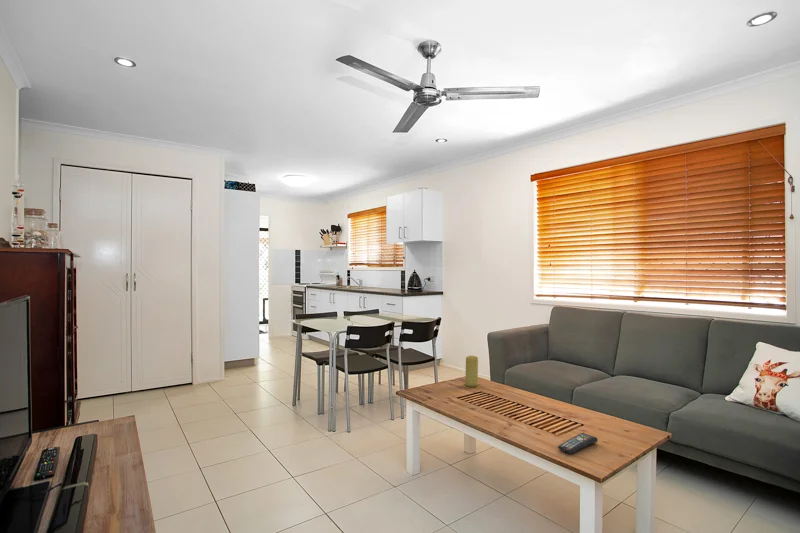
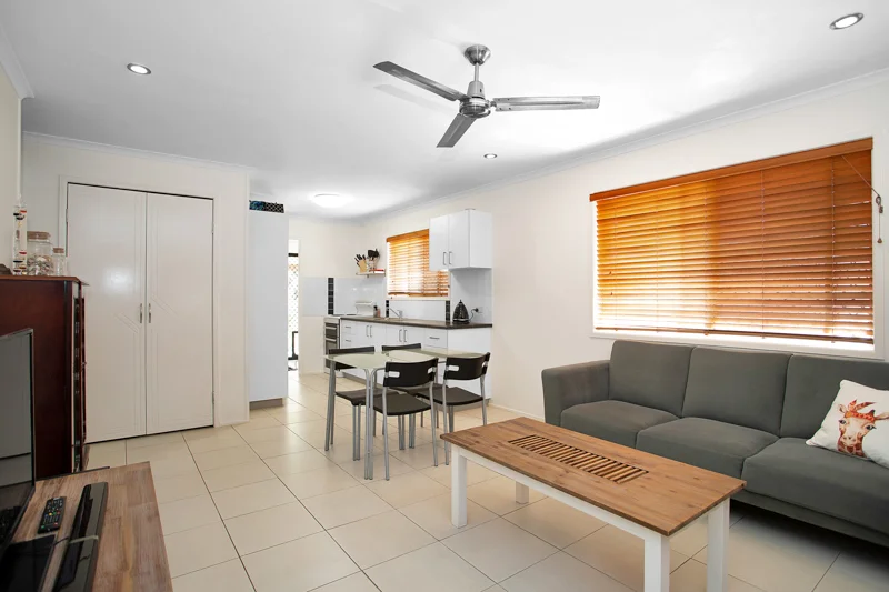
- candle (471, 371)
- remote control (578, 442)
